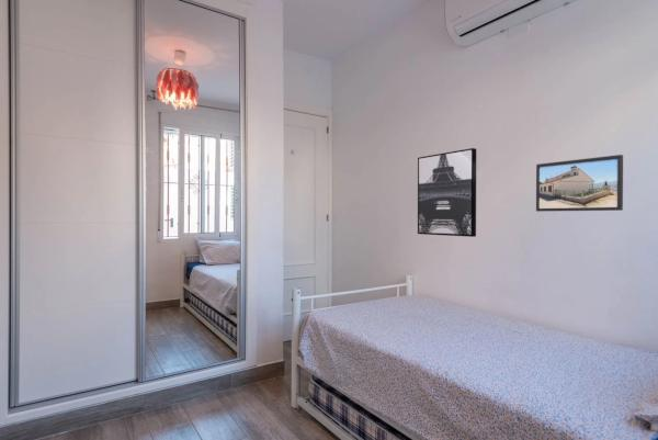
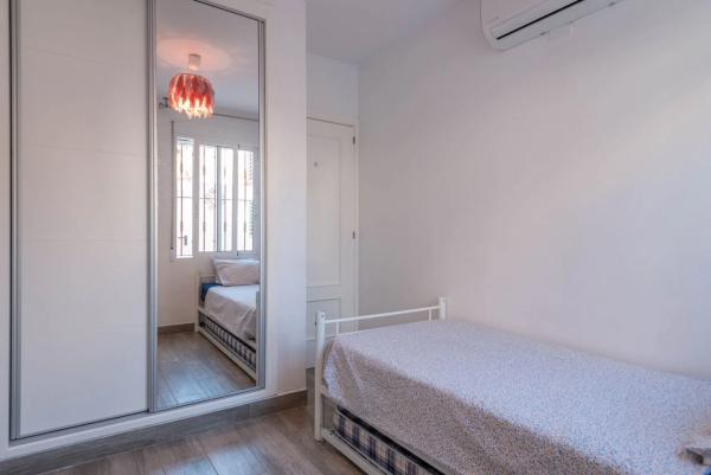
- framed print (576, 185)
- wall art (444, 194)
